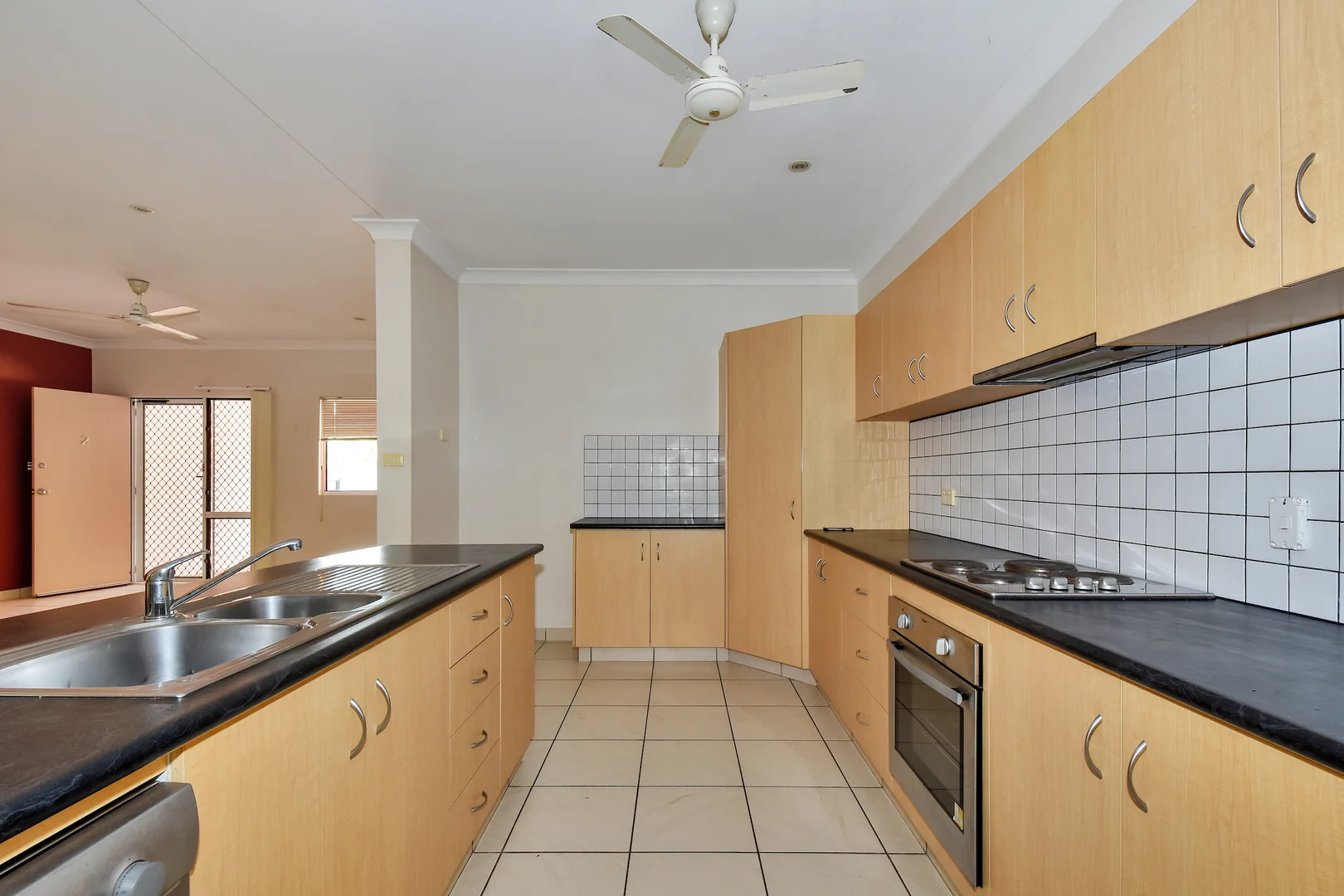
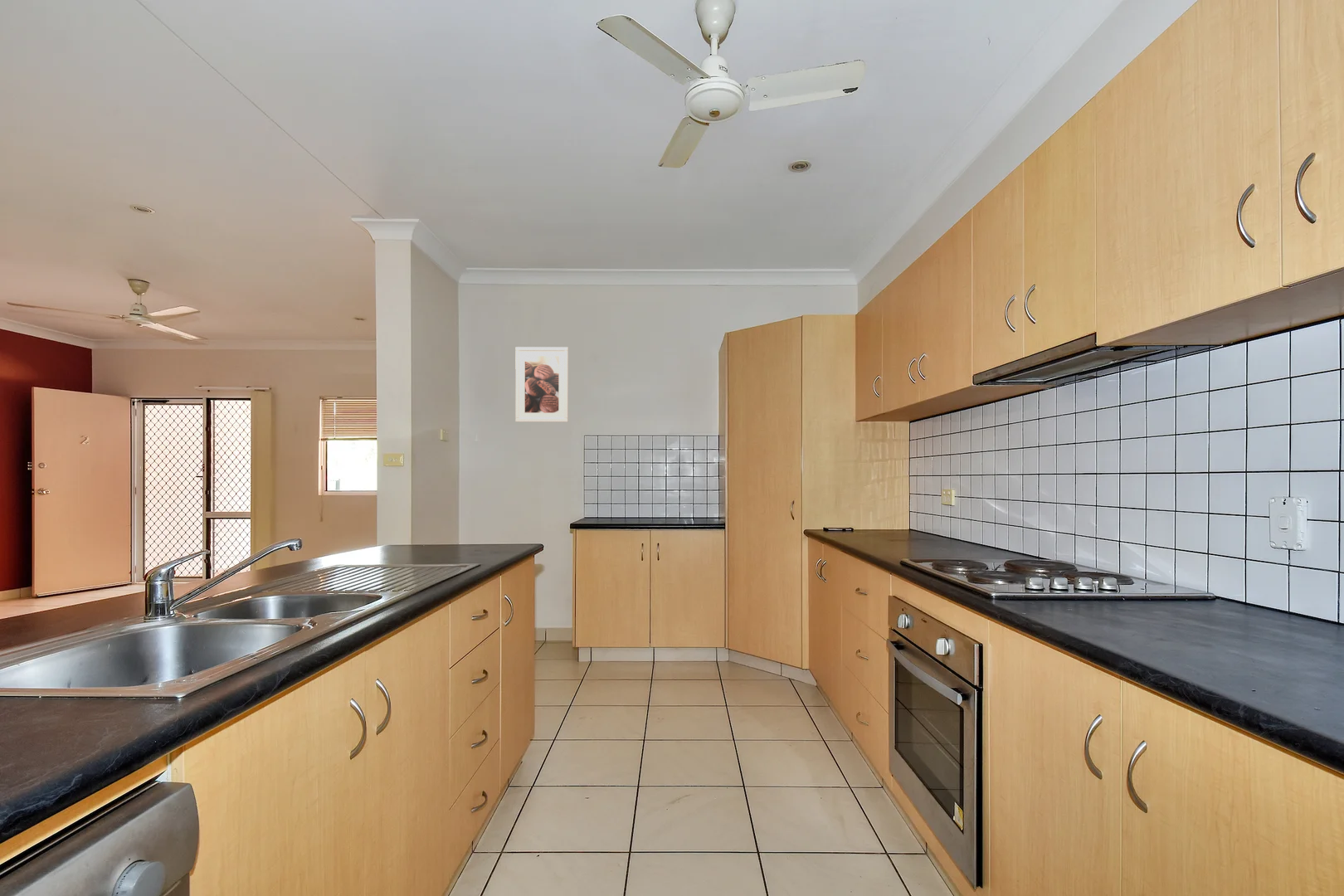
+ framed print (542, 384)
